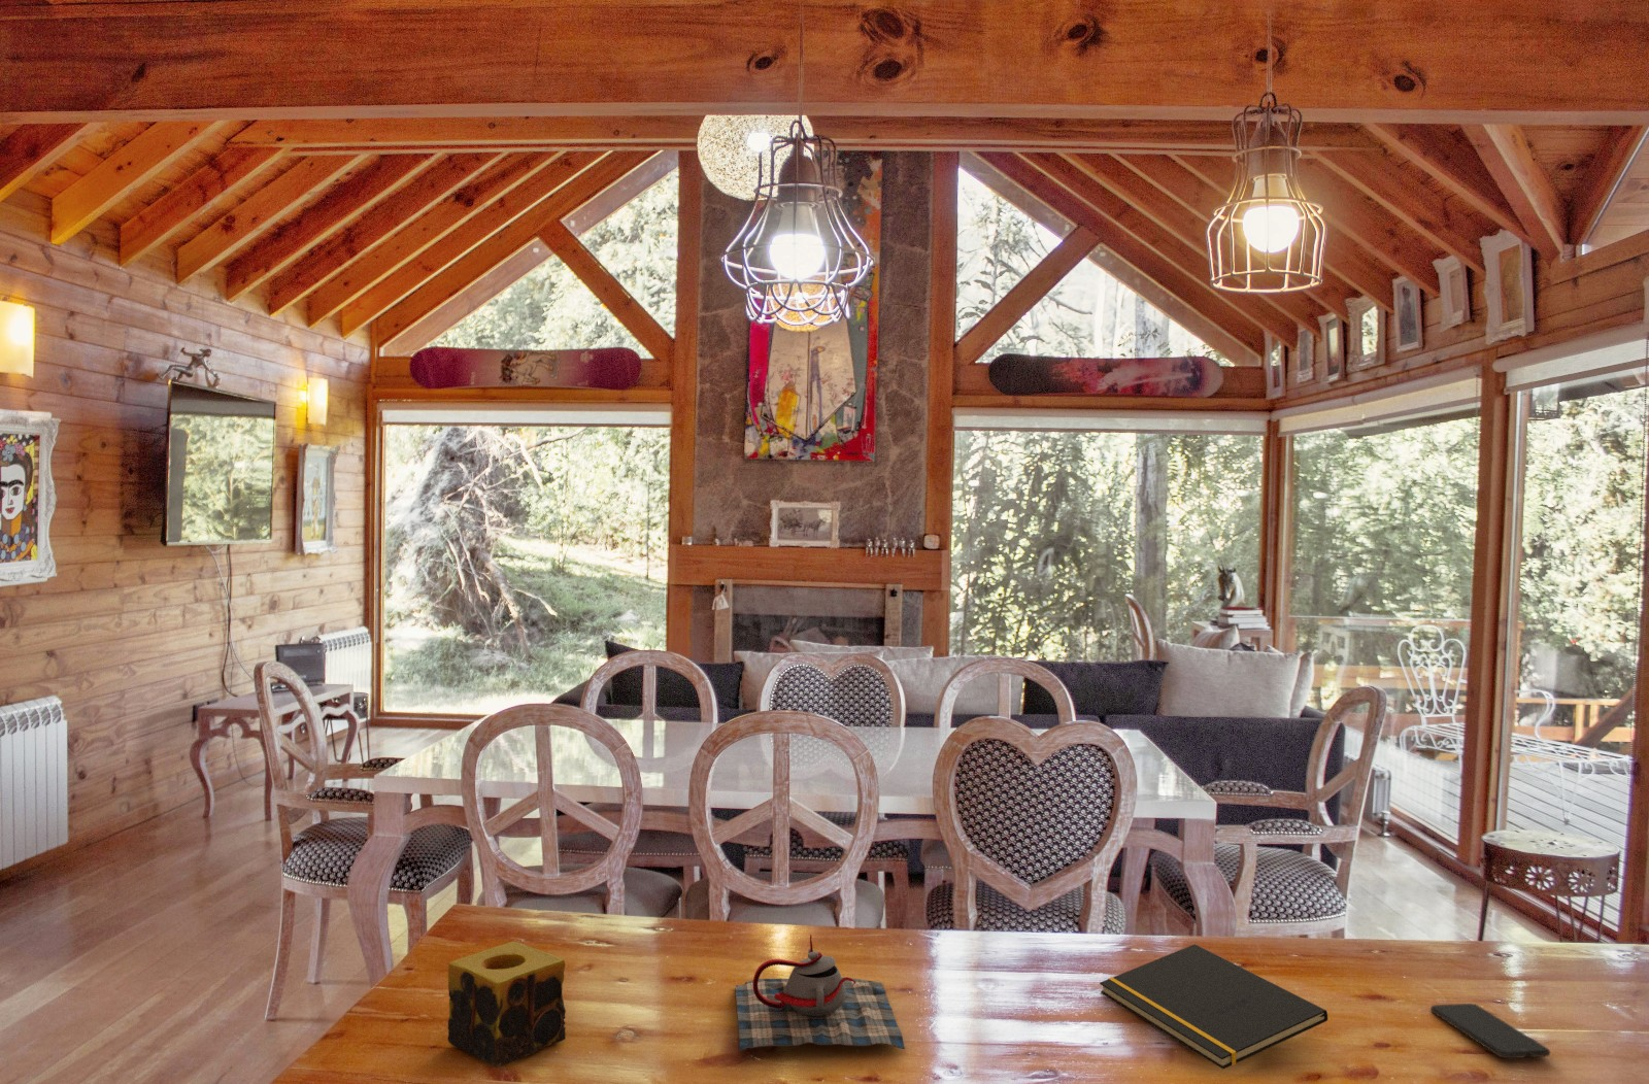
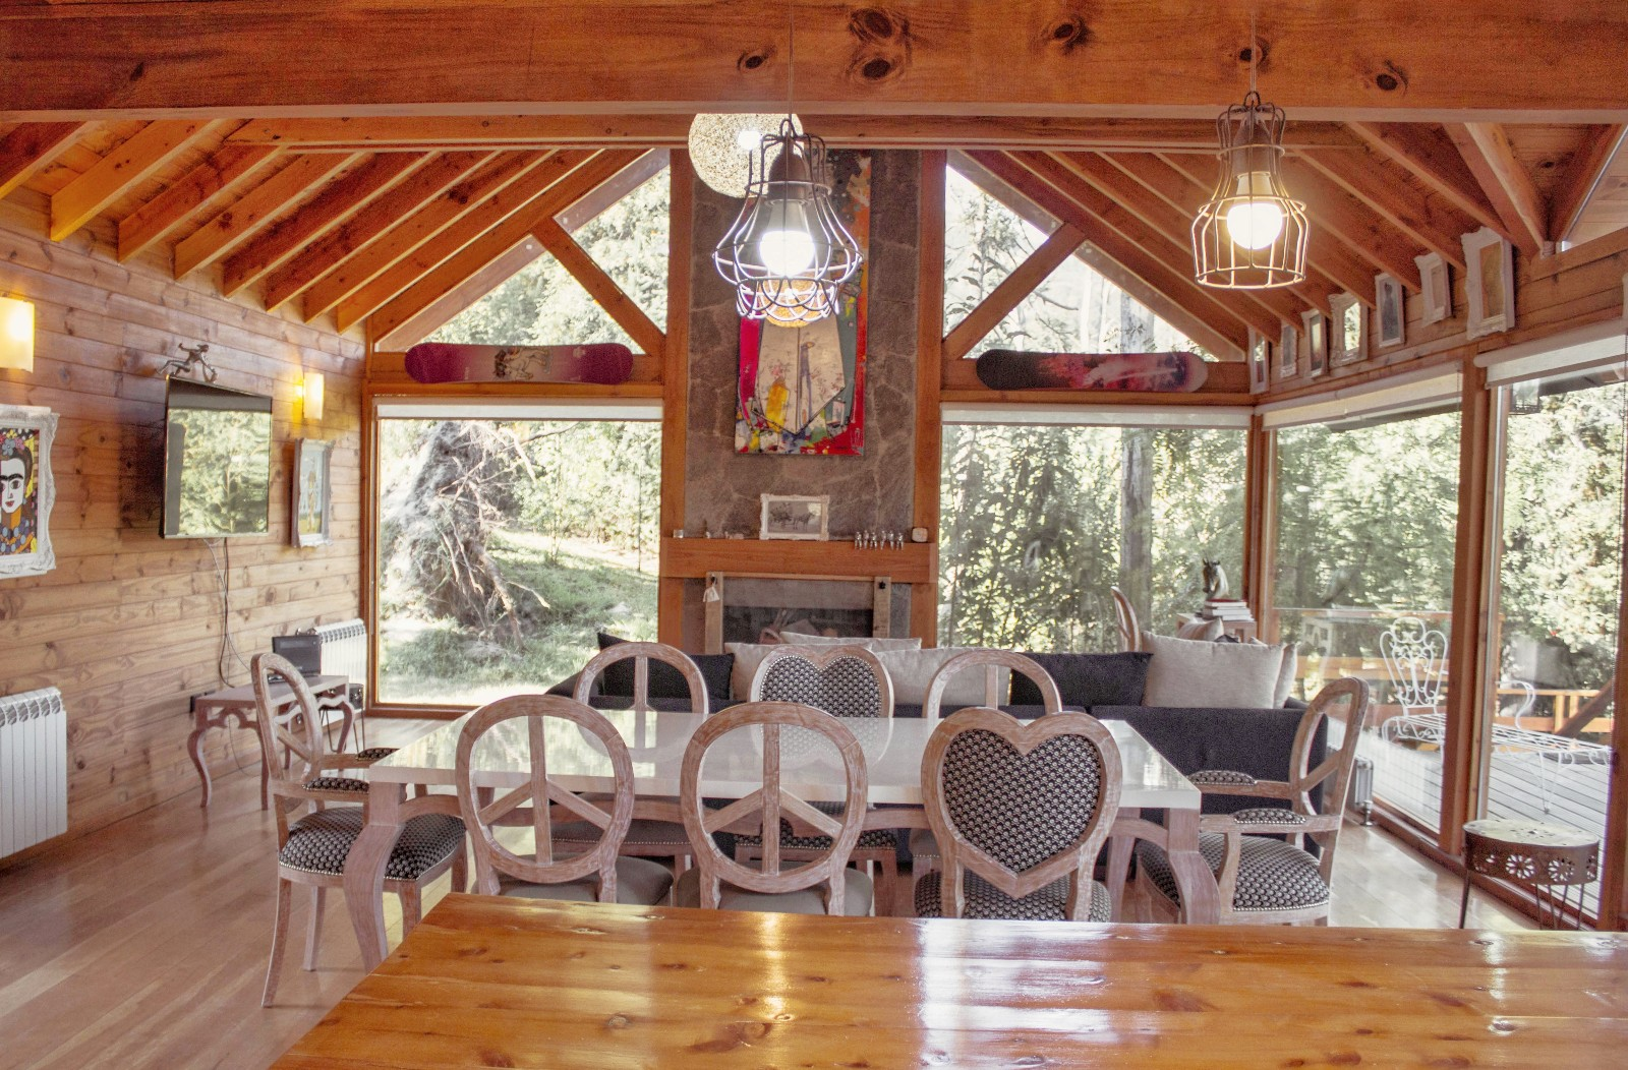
- notepad (1207, 1001)
- teapot (815, 984)
- smartphone (1487, 1030)
- candle (507, 1001)
